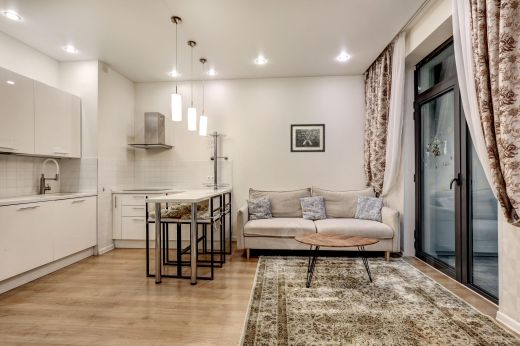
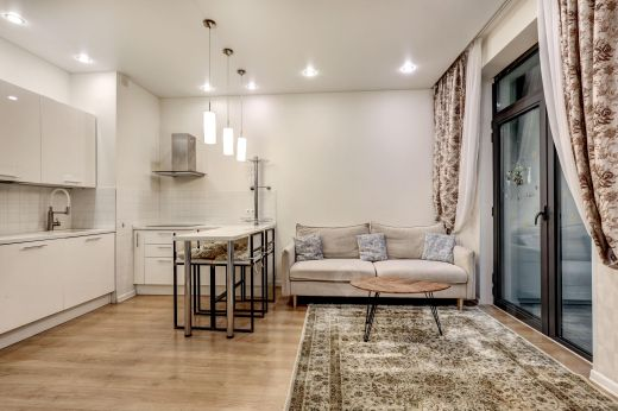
- wall art (307, 138)
